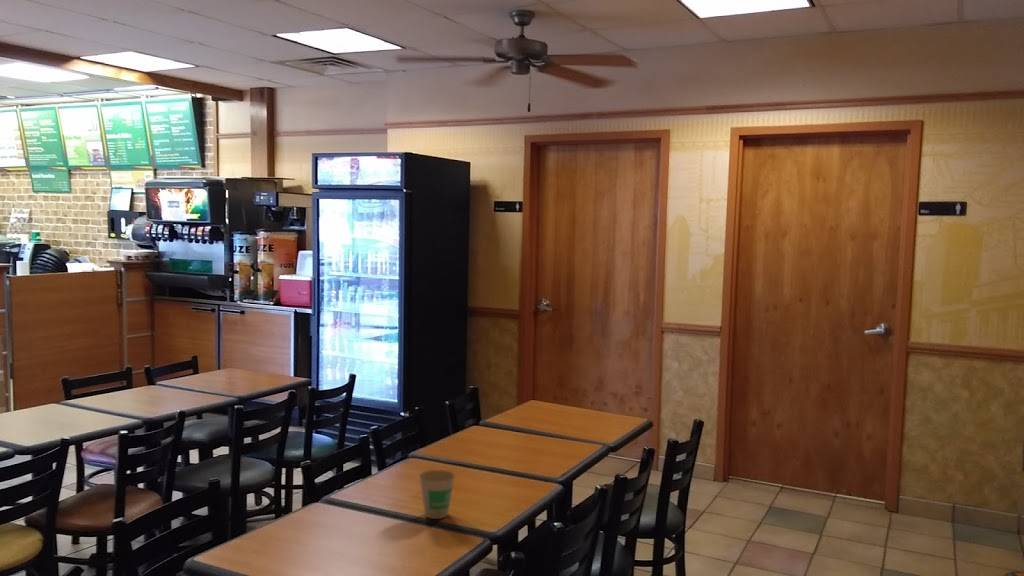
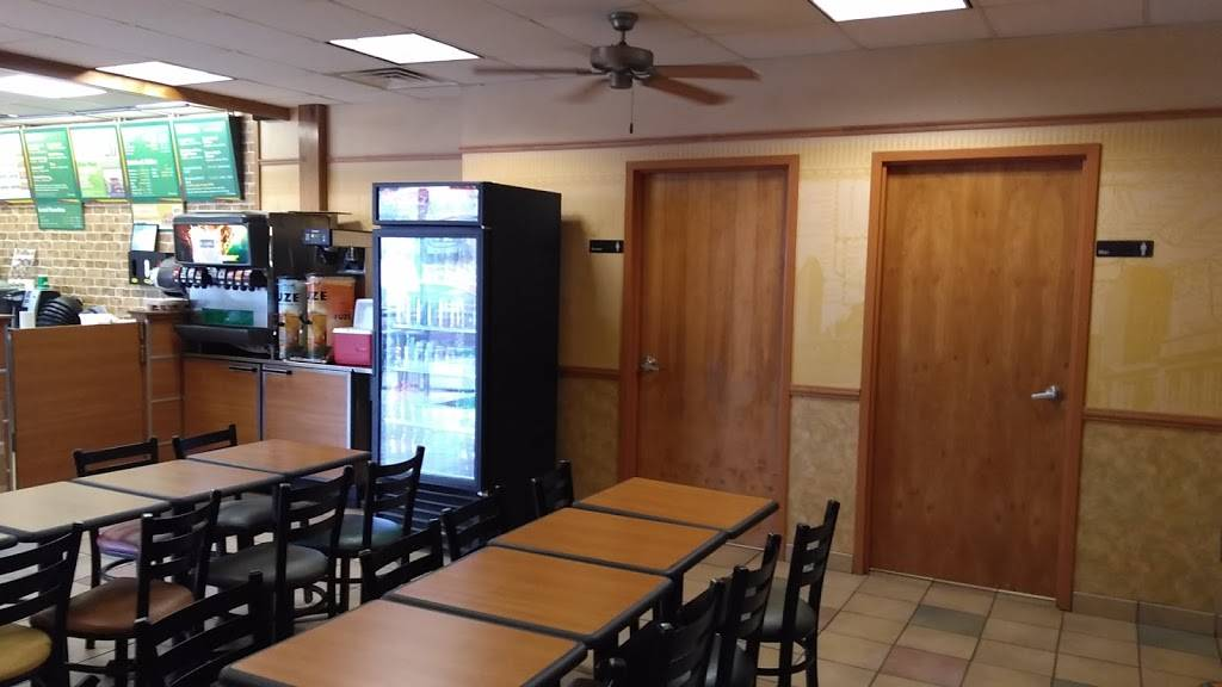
- paper cup (436, 495)
